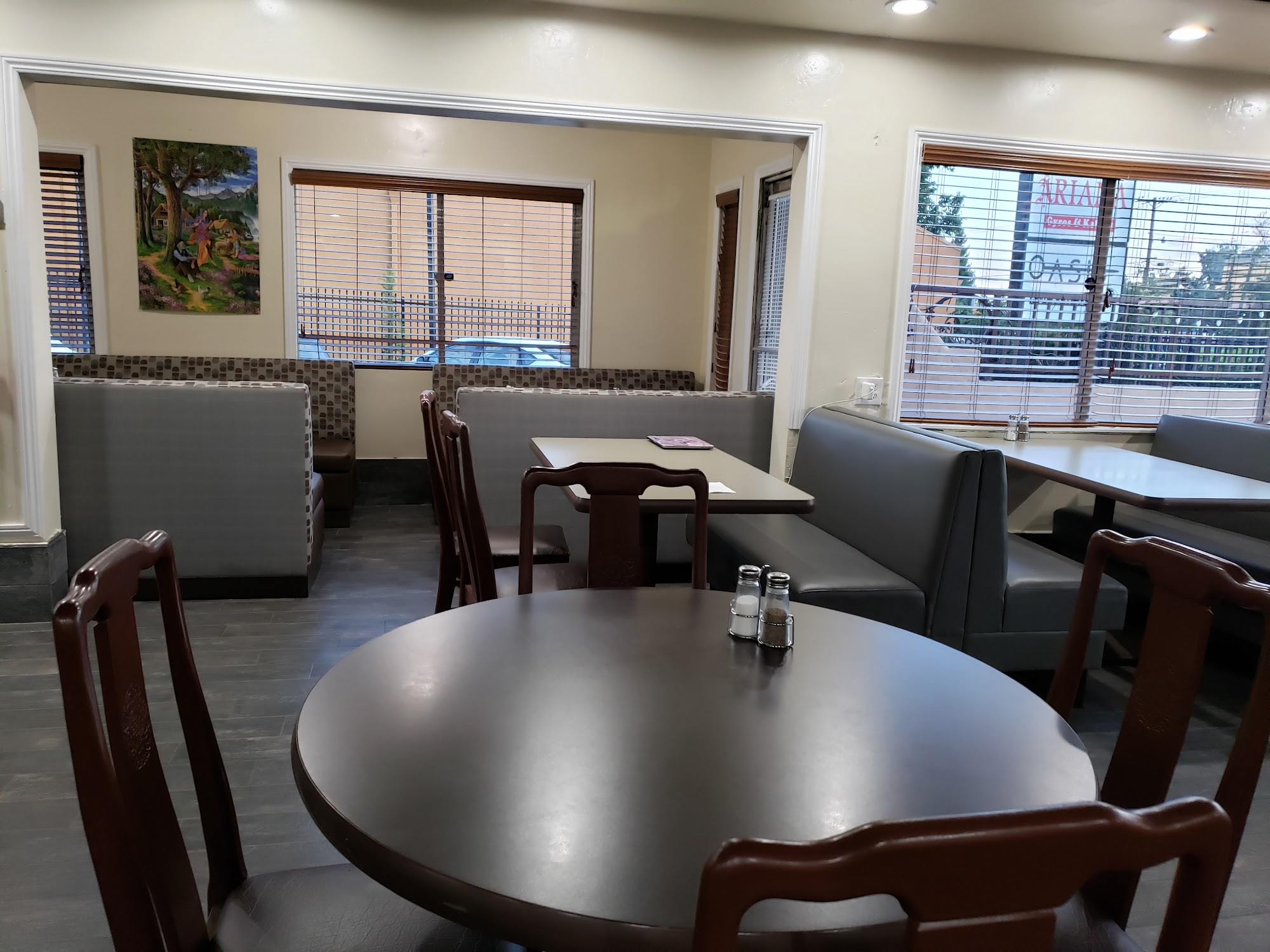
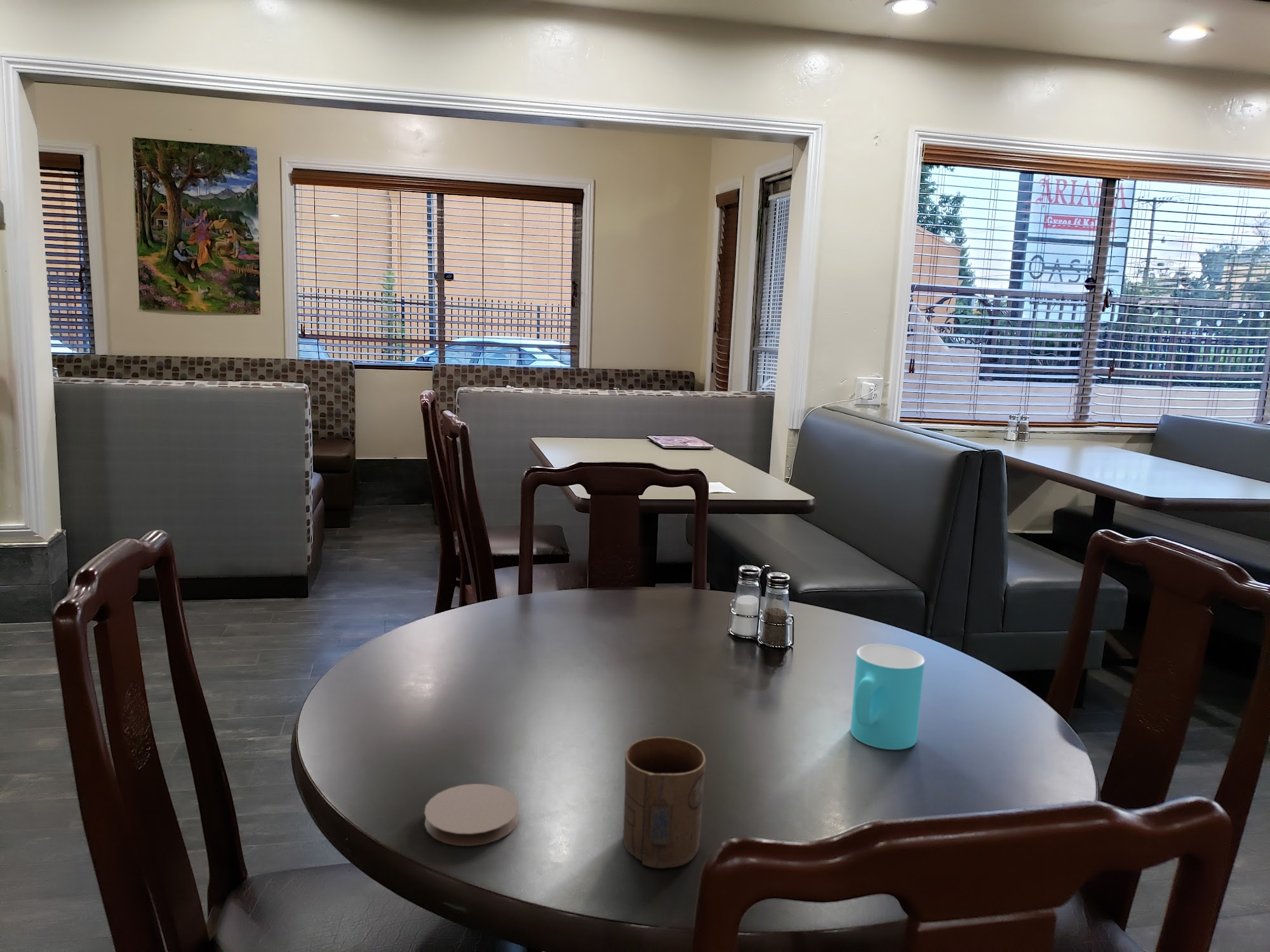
+ coaster (472, 813)
+ cup (877, 697)
+ cup (663, 800)
